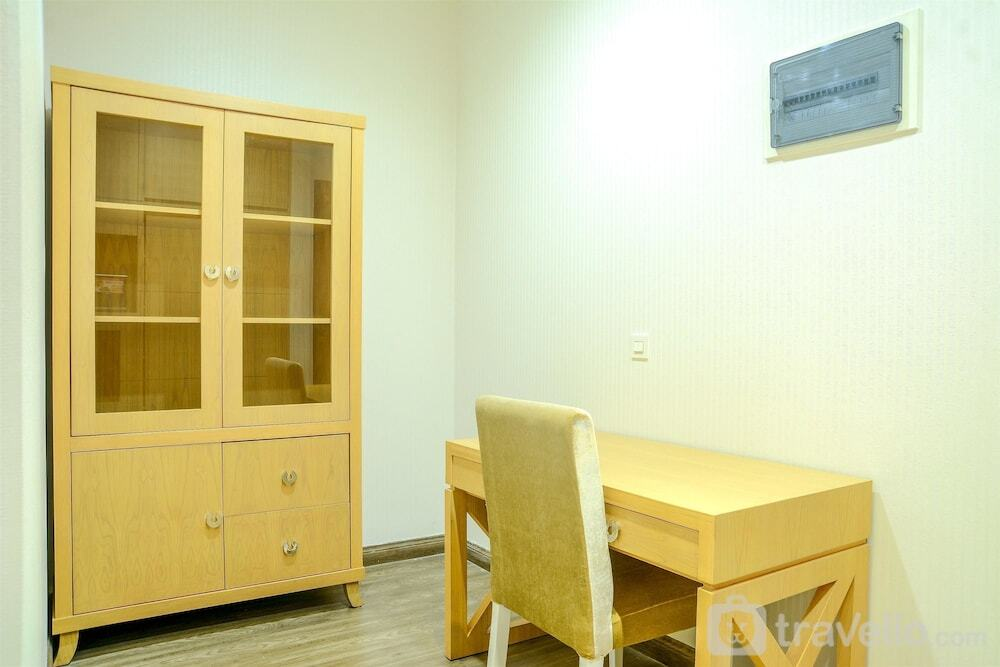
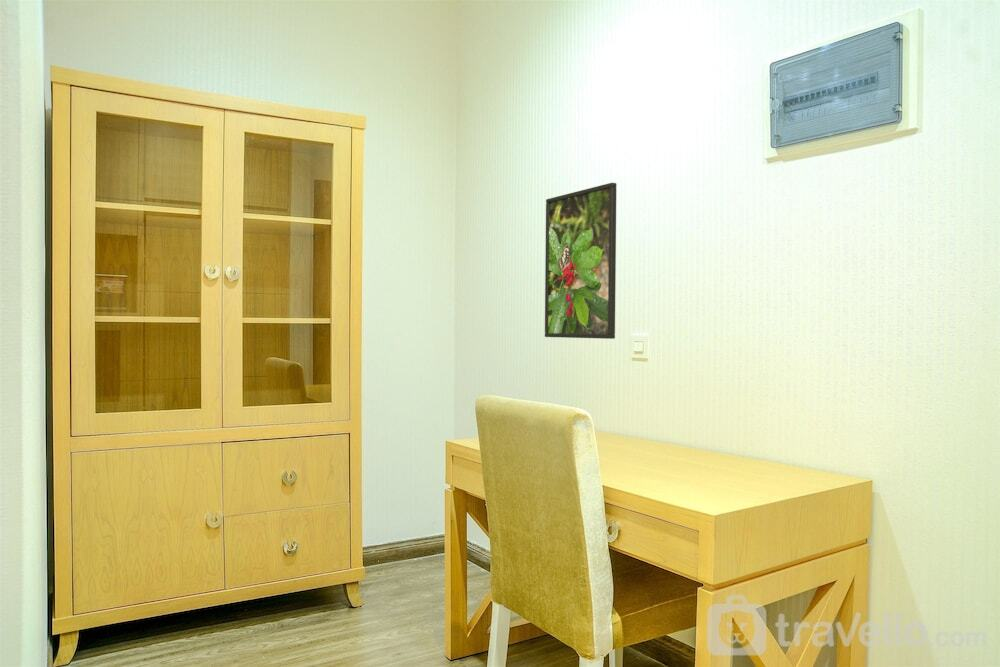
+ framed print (578, 264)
